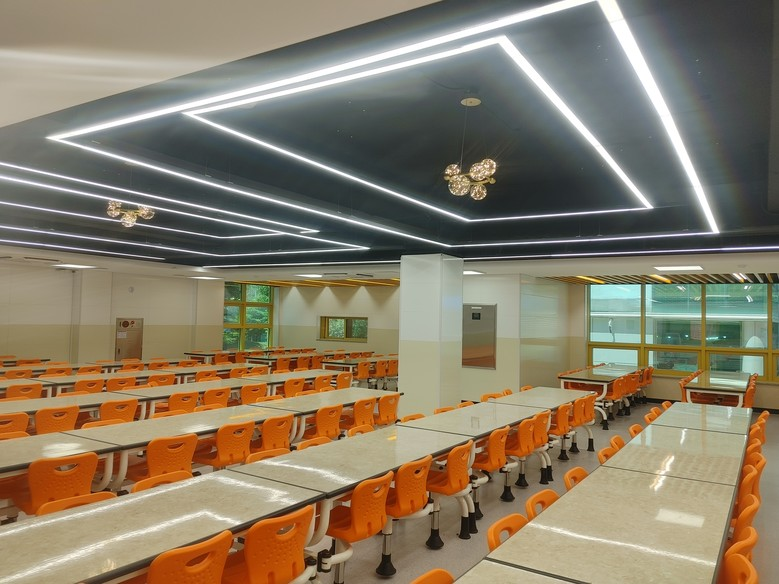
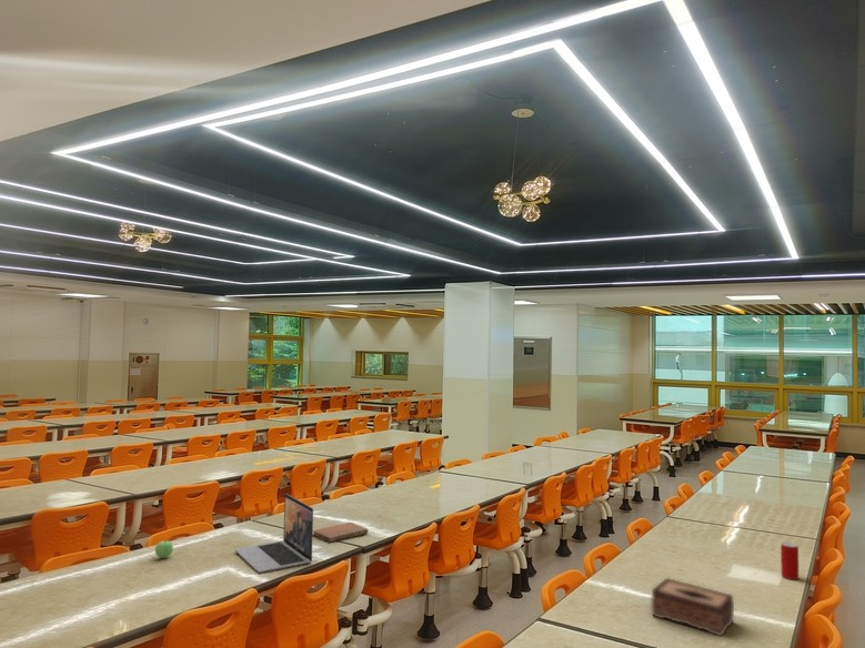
+ laptop (283, 534)
+ apple (163, 548)
+ notebook (340, 531)
+ tissue box (692, 605)
+ beverage can (789, 560)
